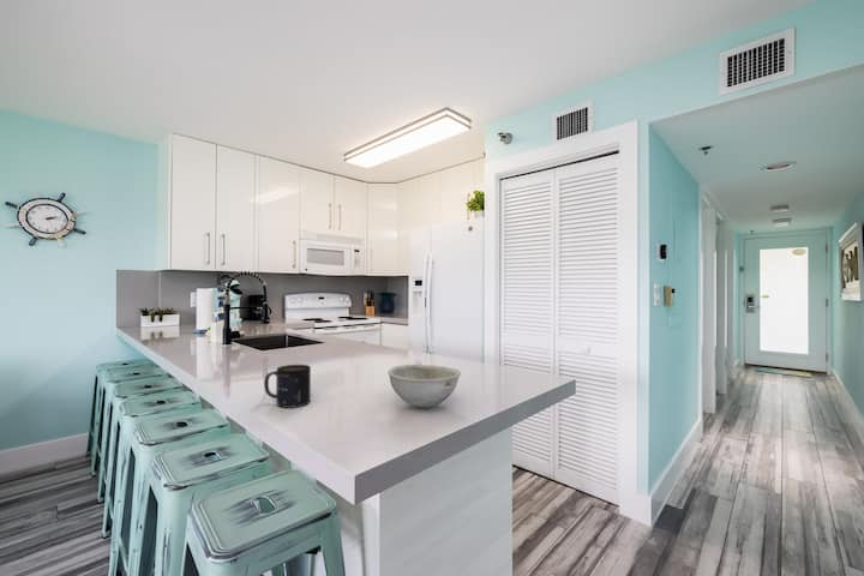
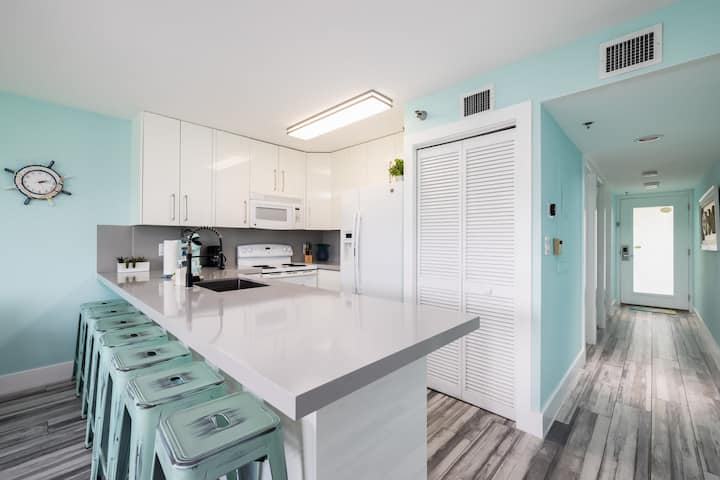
- bowl (424, 388)
- mug (286, 384)
